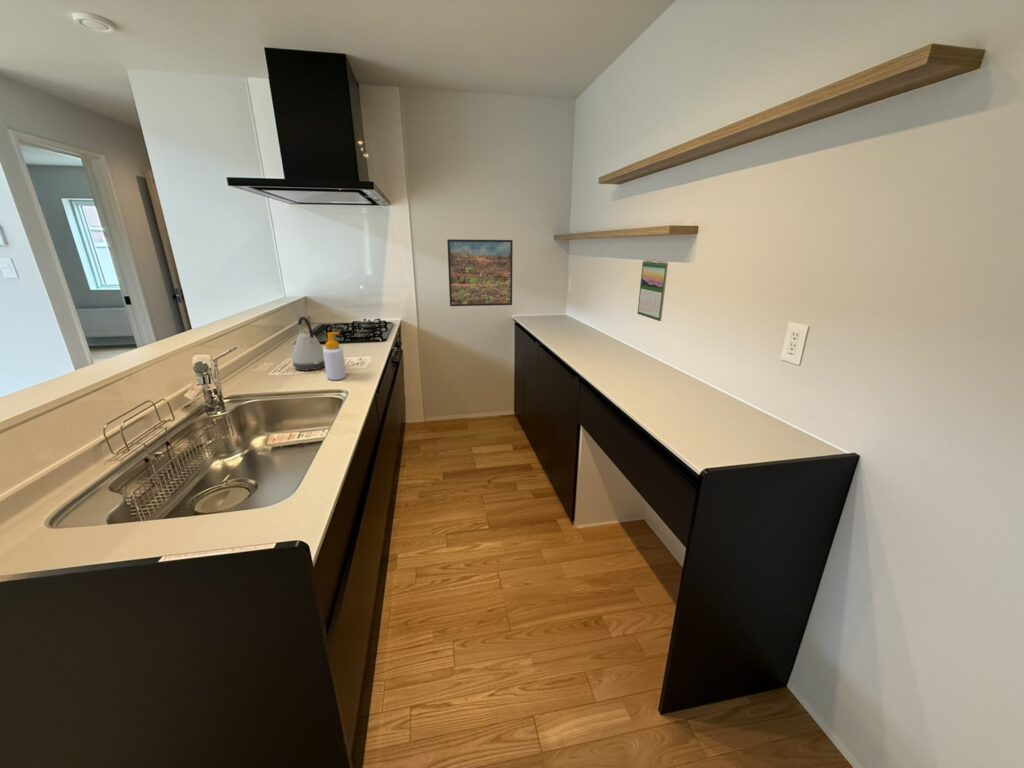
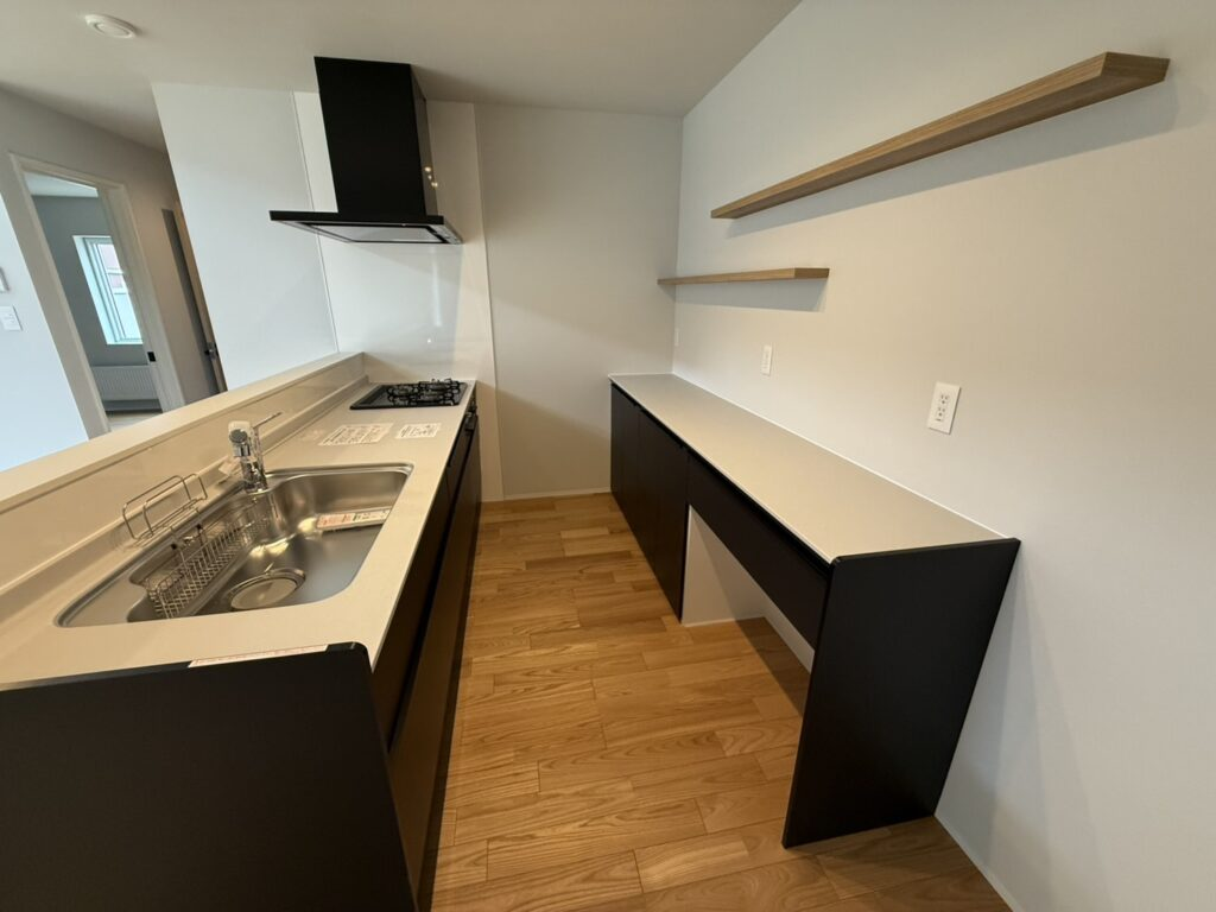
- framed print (480, 273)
- calendar (651, 289)
- soap bottle (333, 355)
- kettle (306, 342)
